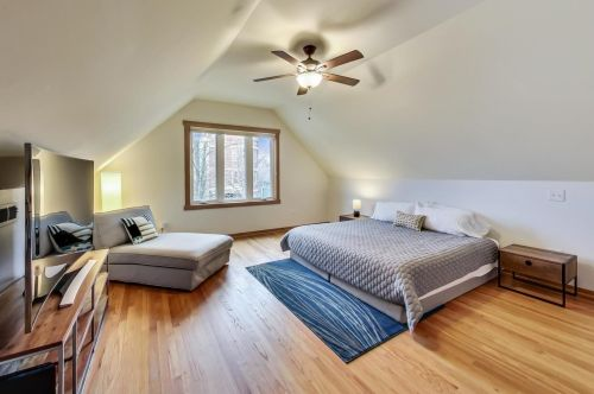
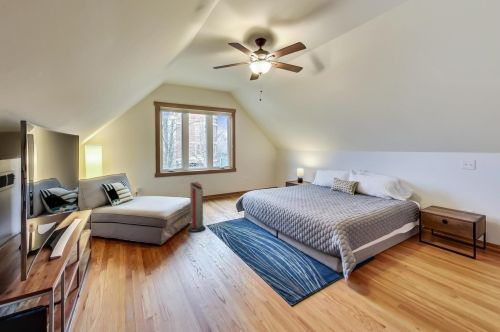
+ air purifier (196, 205)
